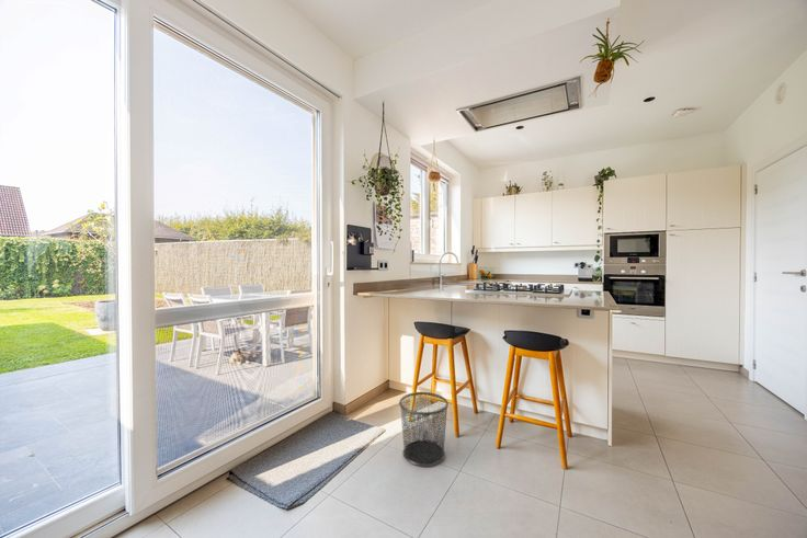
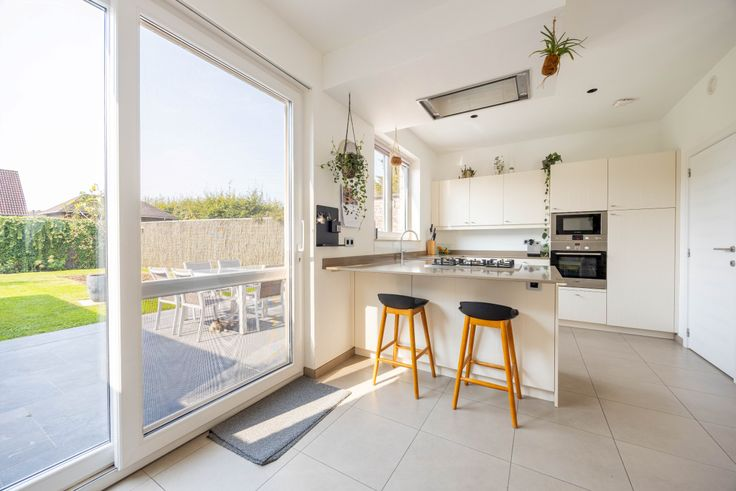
- waste bin (423, 427)
